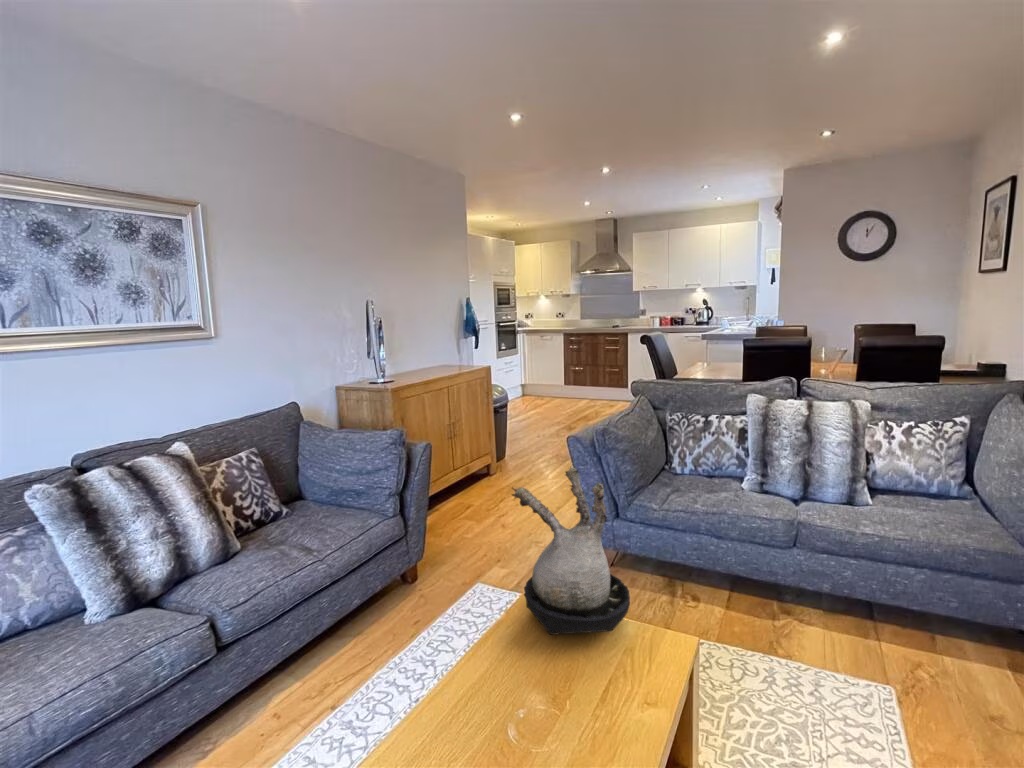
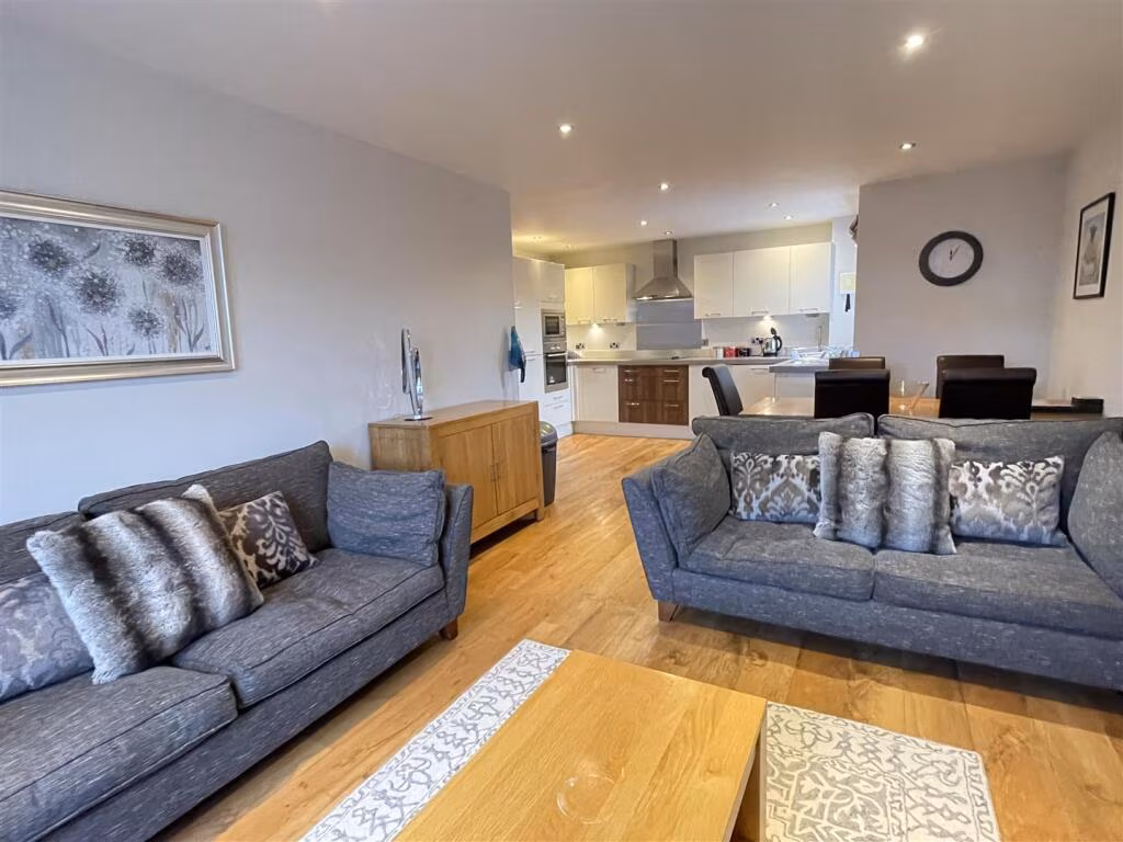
- plant (569, 547)
